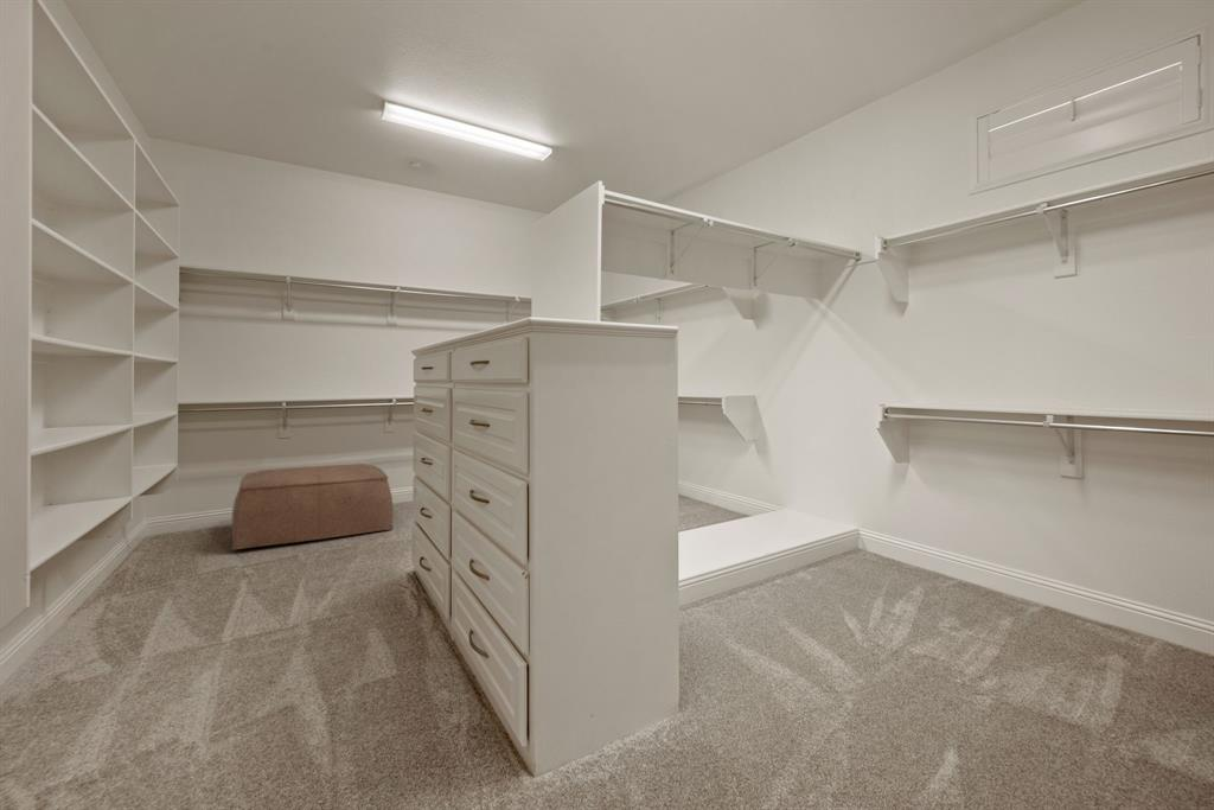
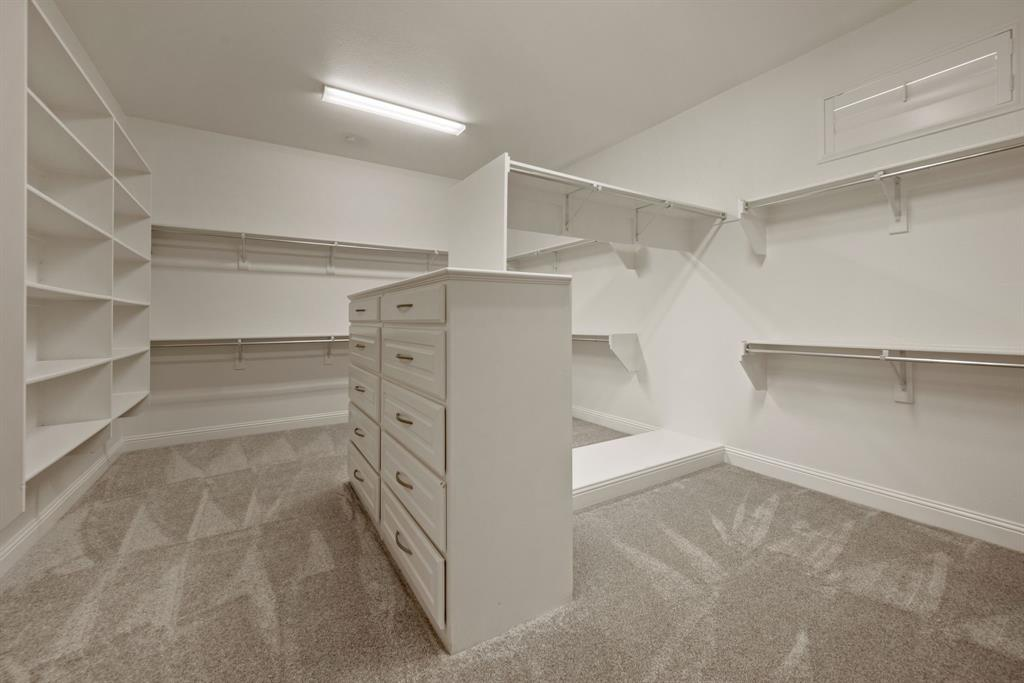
- ottoman (315, 496)
